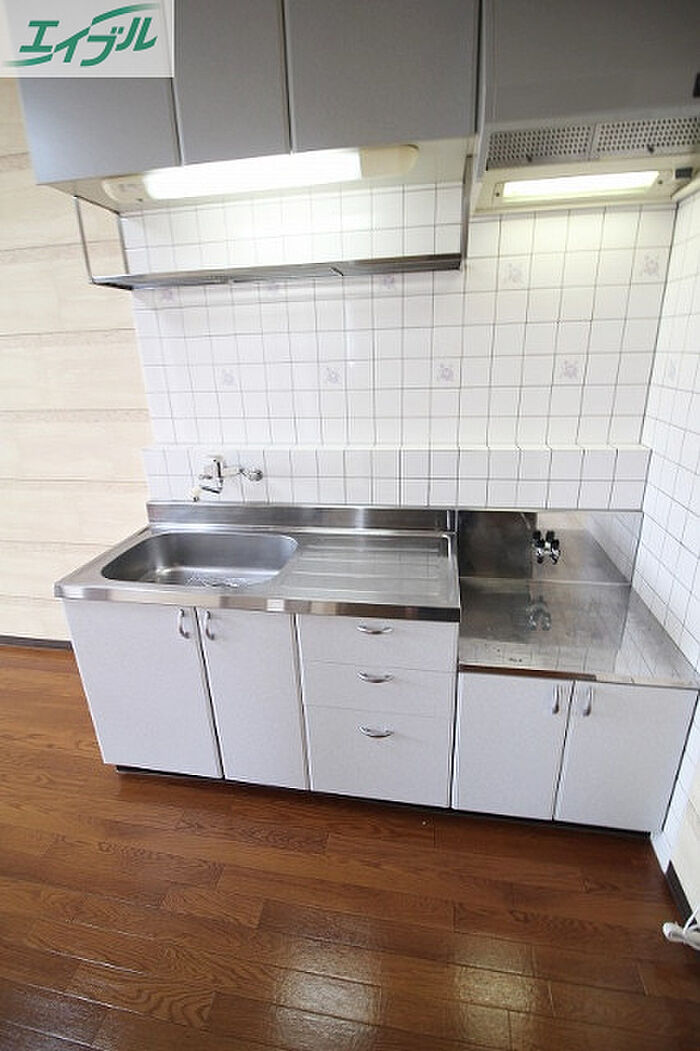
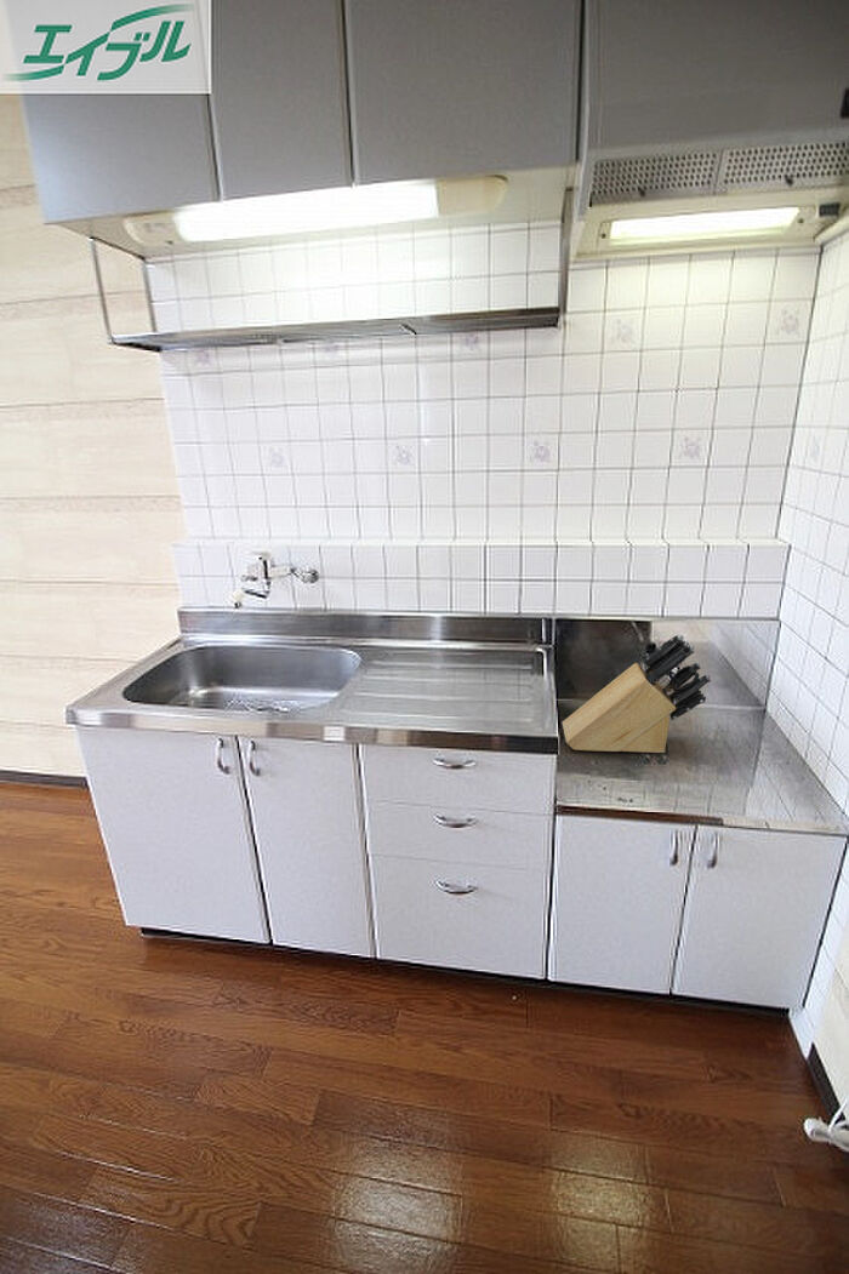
+ knife block (633, 692)
